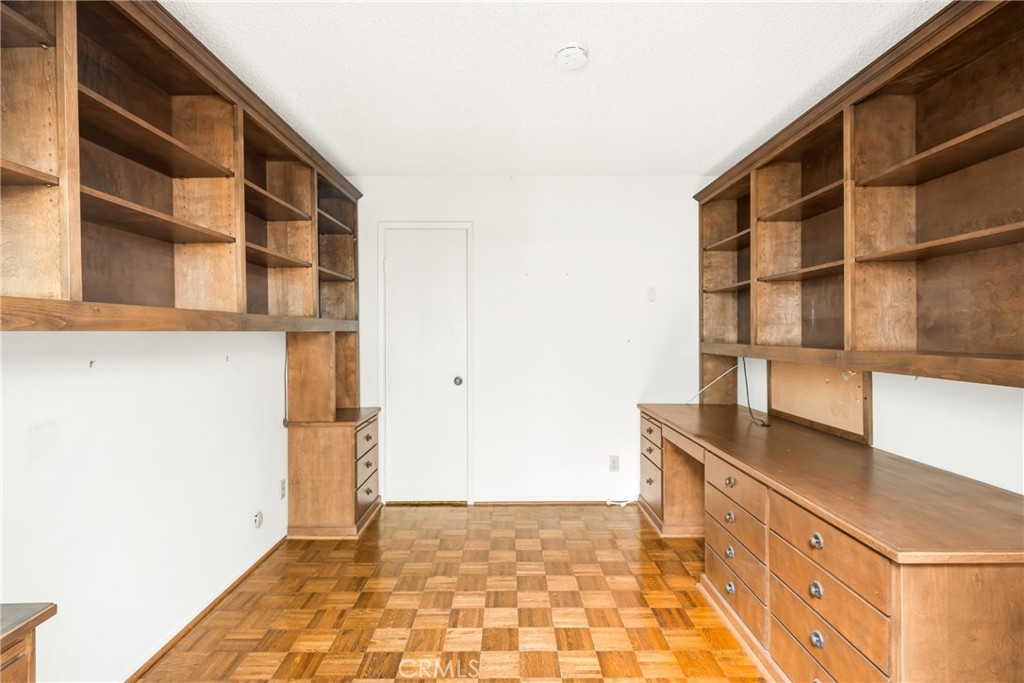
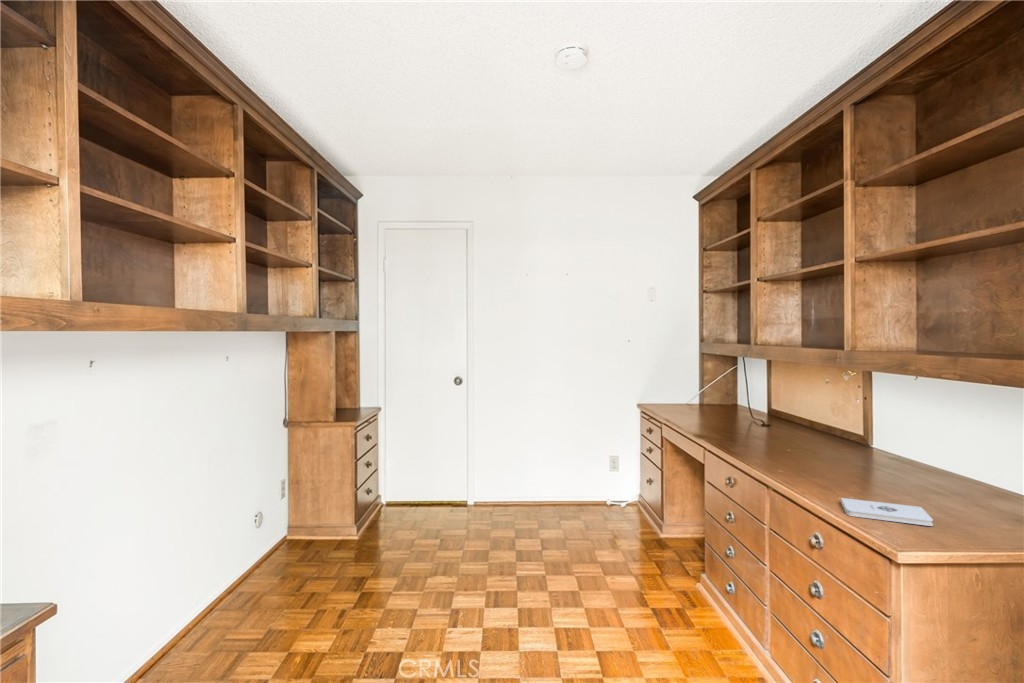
+ notepad (884, 511)
